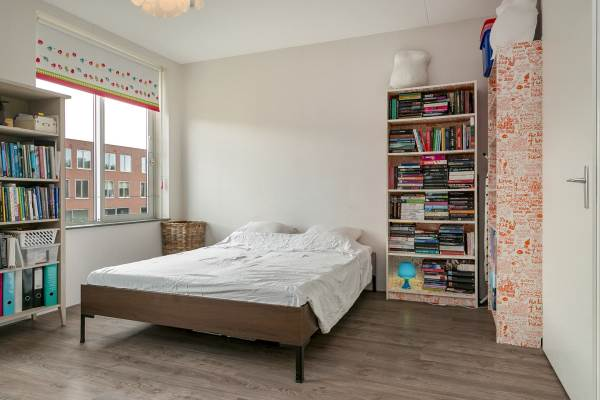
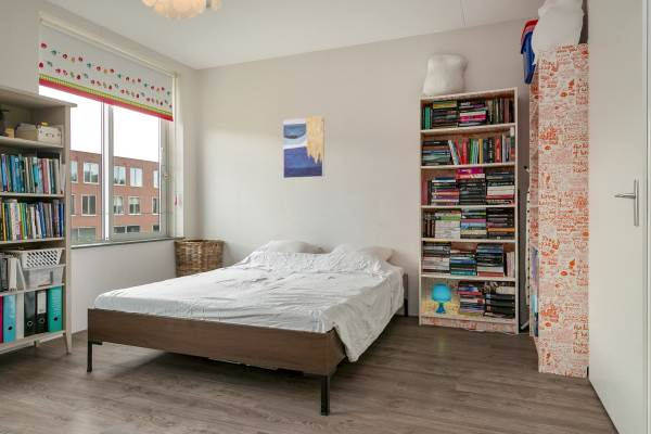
+ wall art (303, 148)
